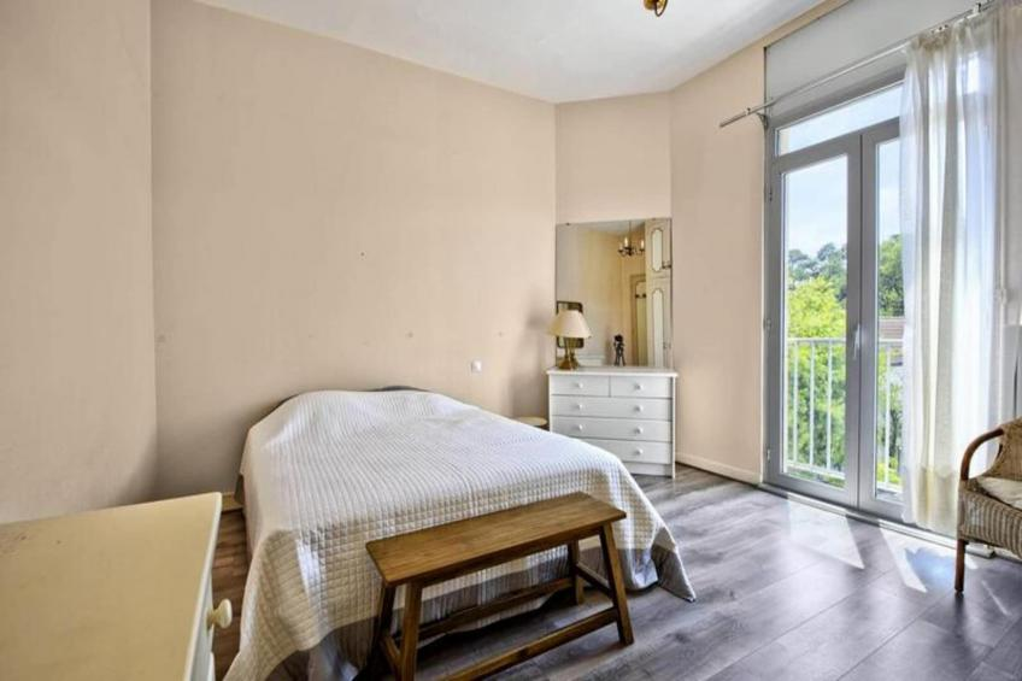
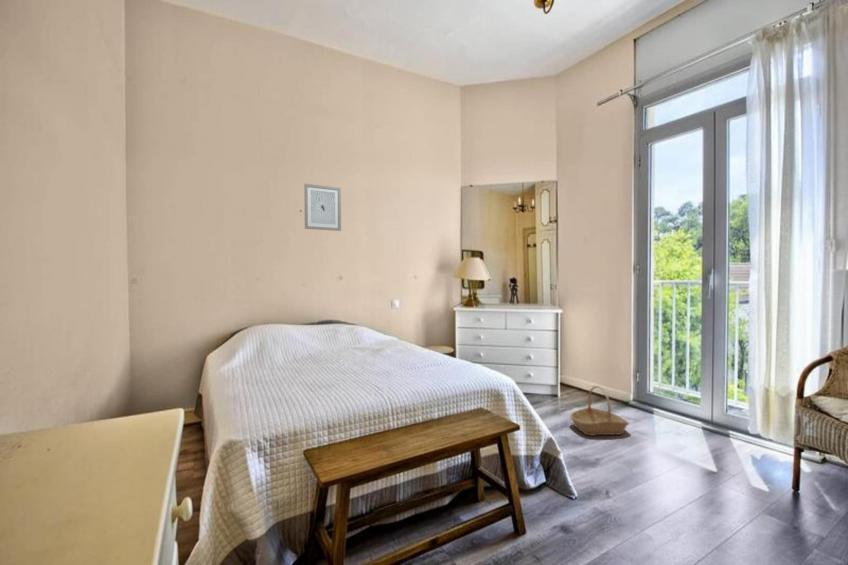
+ wall art (323, 207)
+ basket (598, 409)
